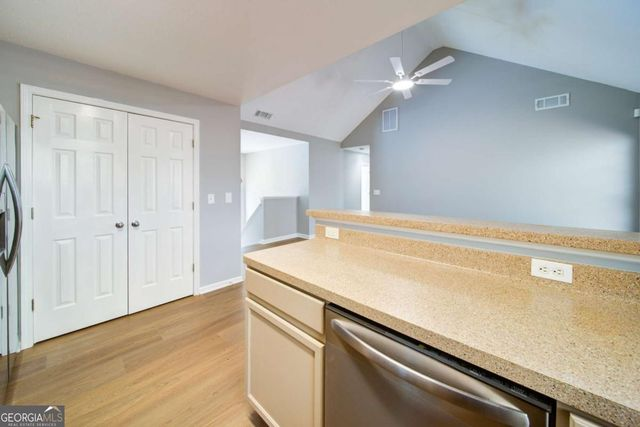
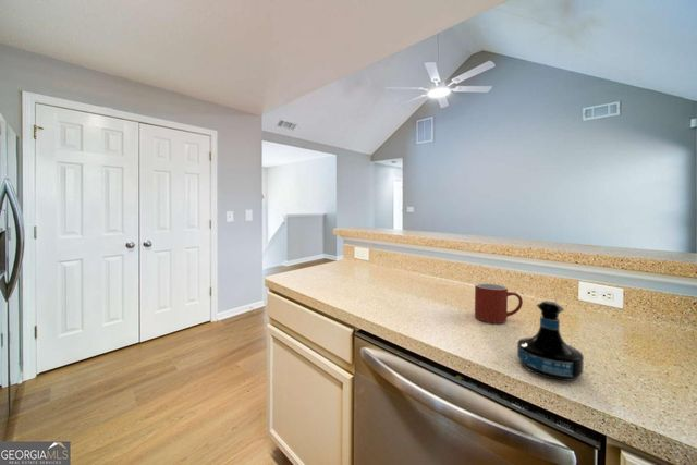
+ tequila bottle (549, 334)
+ mug (497, 303)
